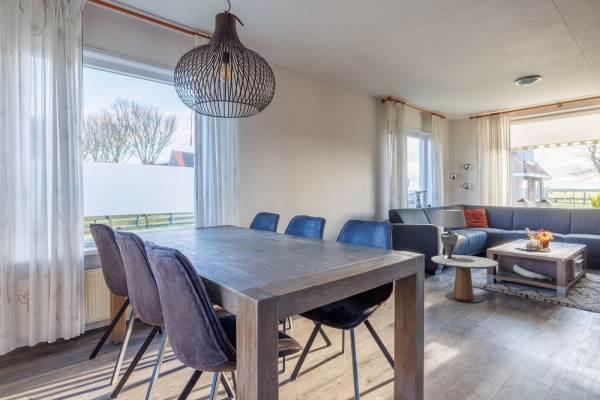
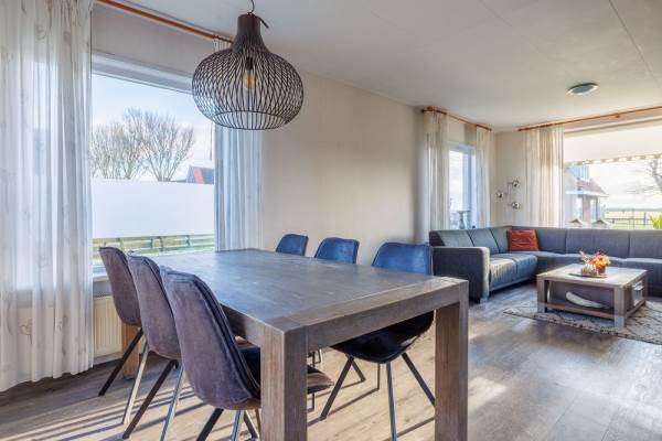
- side table (463, 278)
- table lamp (449, 234)
